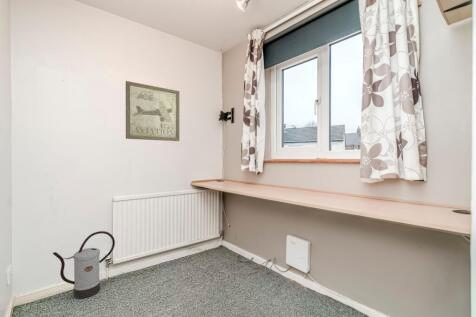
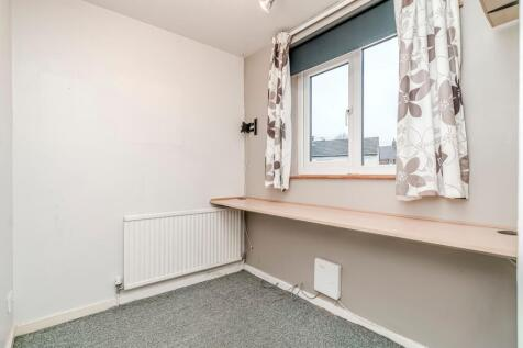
- wall art (154, 113)
- watering can (85, 263)
